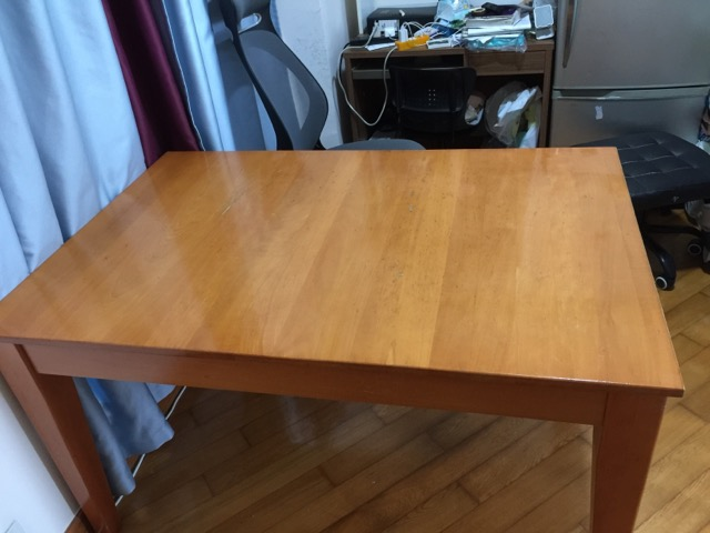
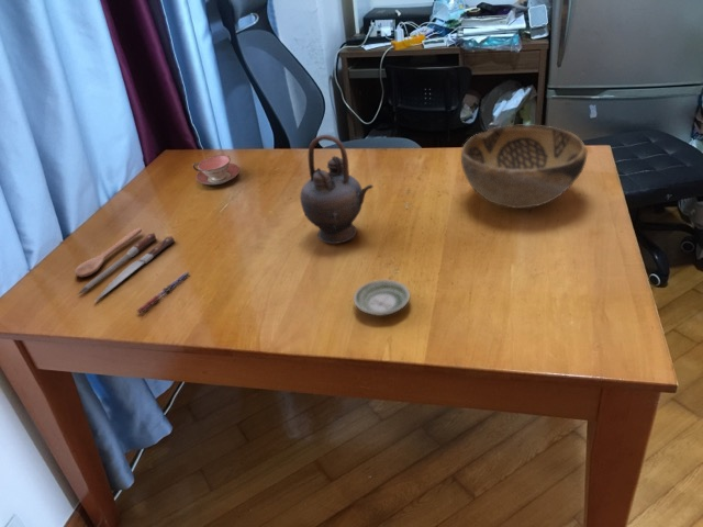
+ decorative bowl (521, 172)
+ teapot (336, 189)
+ saucer (381, 301)
+ spoon (115, 262)
+ pen (164, 290)
+ teacup (216, 170)
